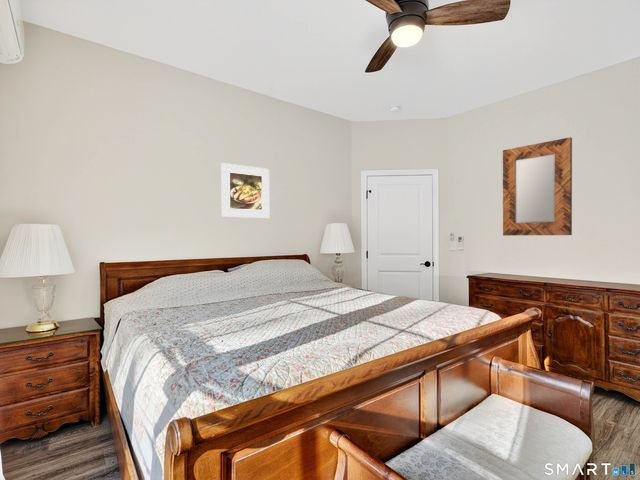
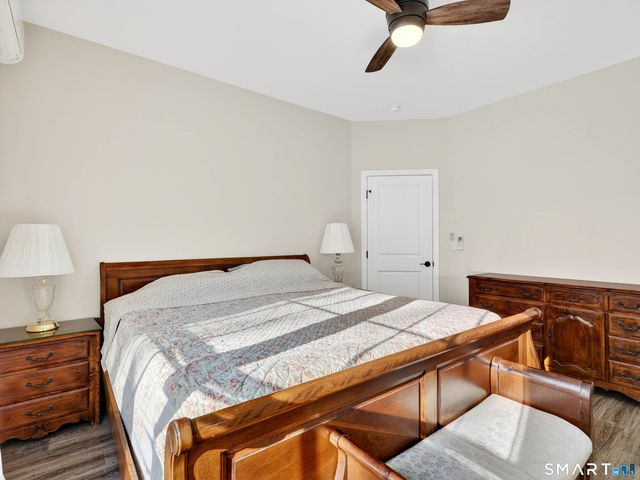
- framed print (246, 191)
- home mirror (535, 190)
